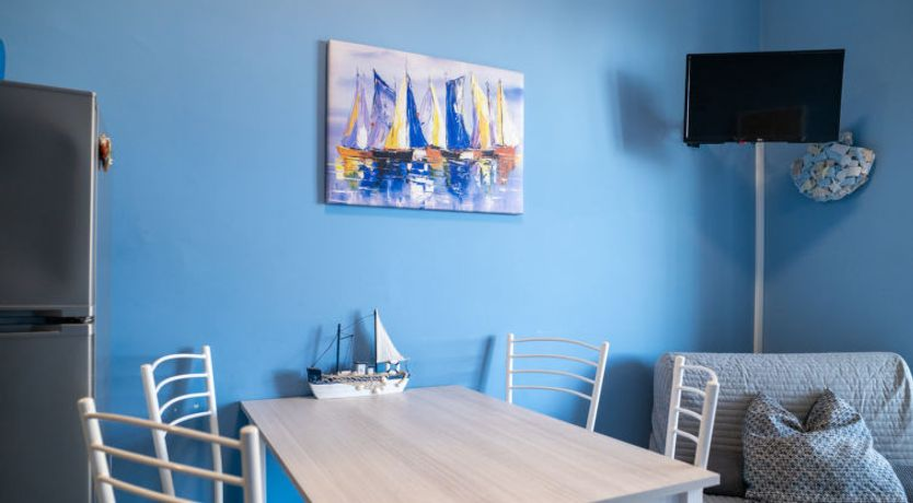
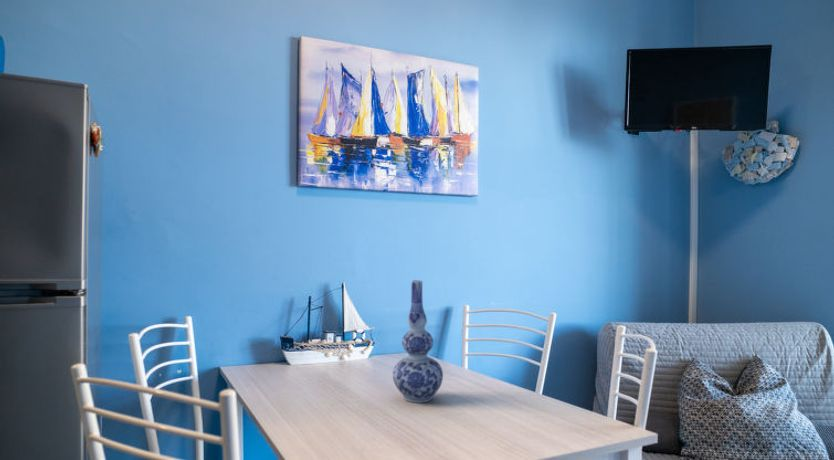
+ vase (418, 339)
